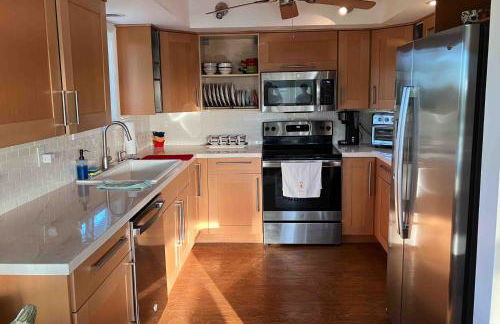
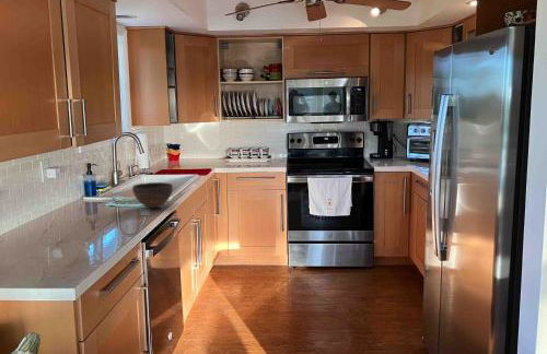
+ bowl (153, 196)
